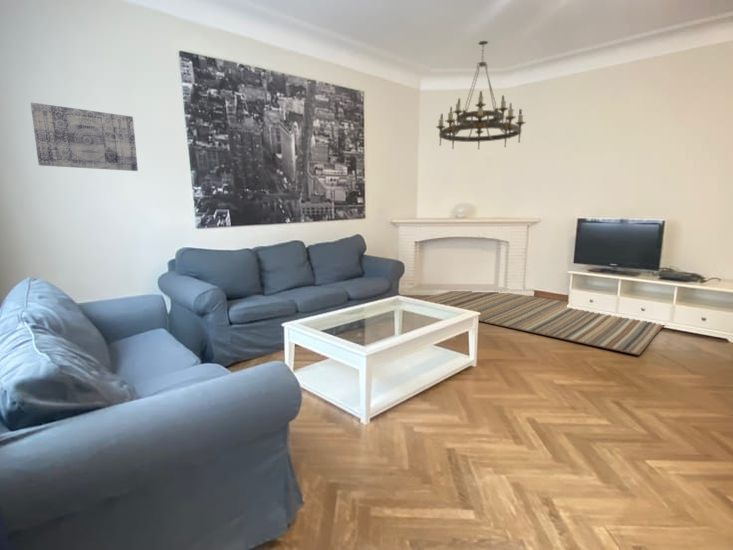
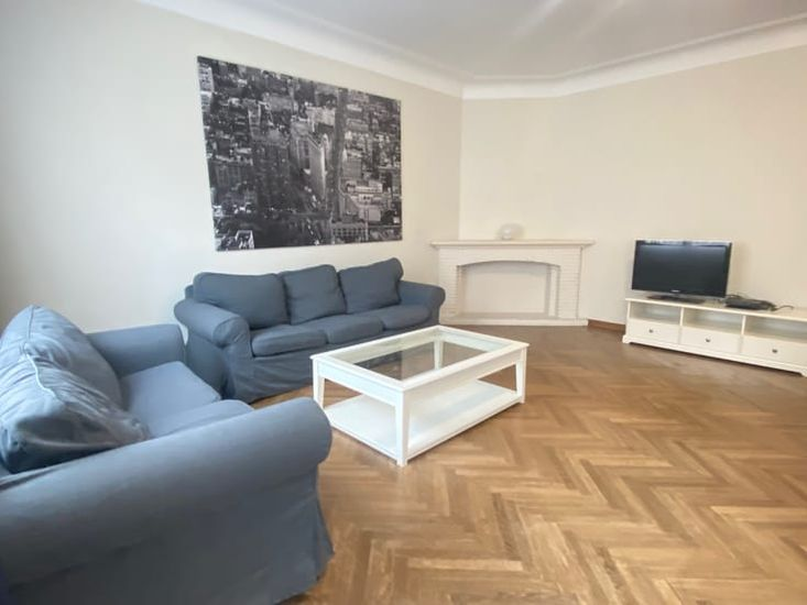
- wall art (88, 139)
- rug (527, 310)
- chandelier (480, 94)
